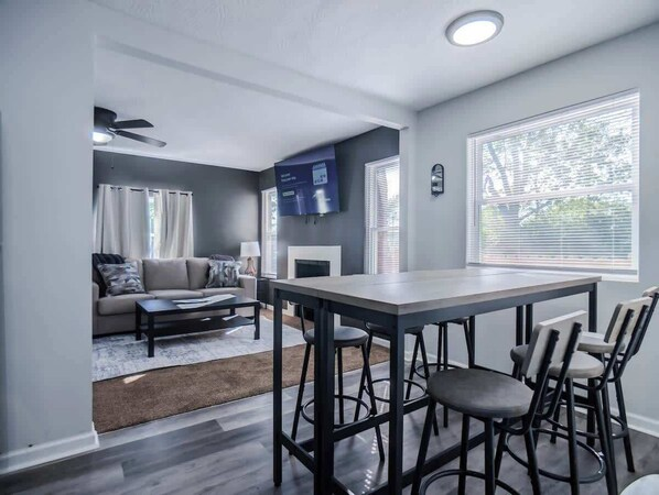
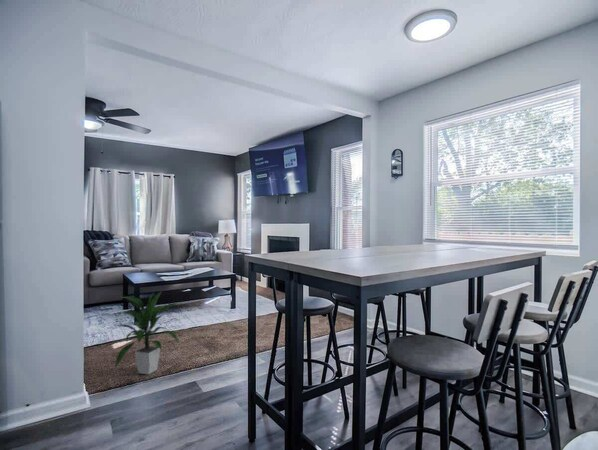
+ indoor plant (144, 330)
